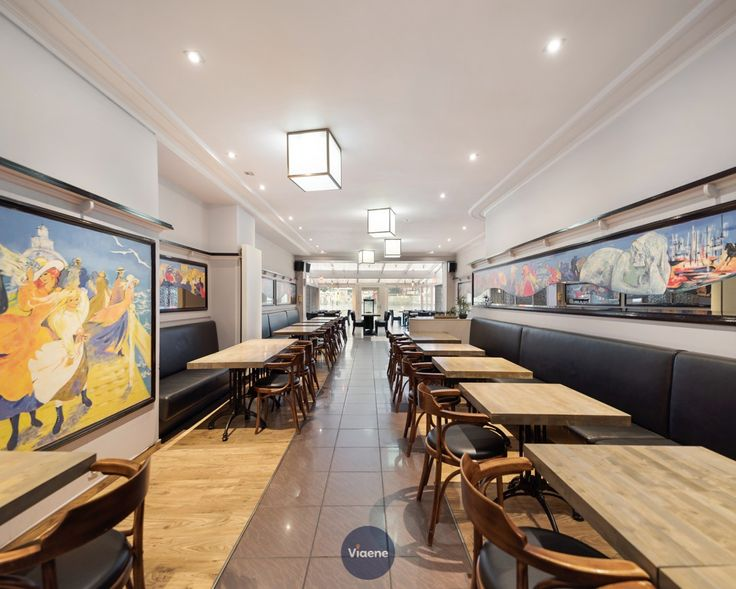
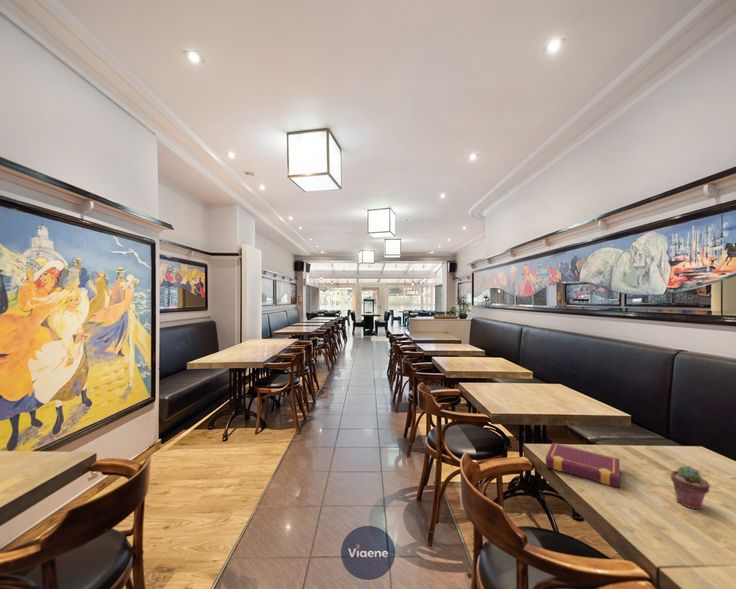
+ potted succulent (689, 485)
+ book (583, 463)
